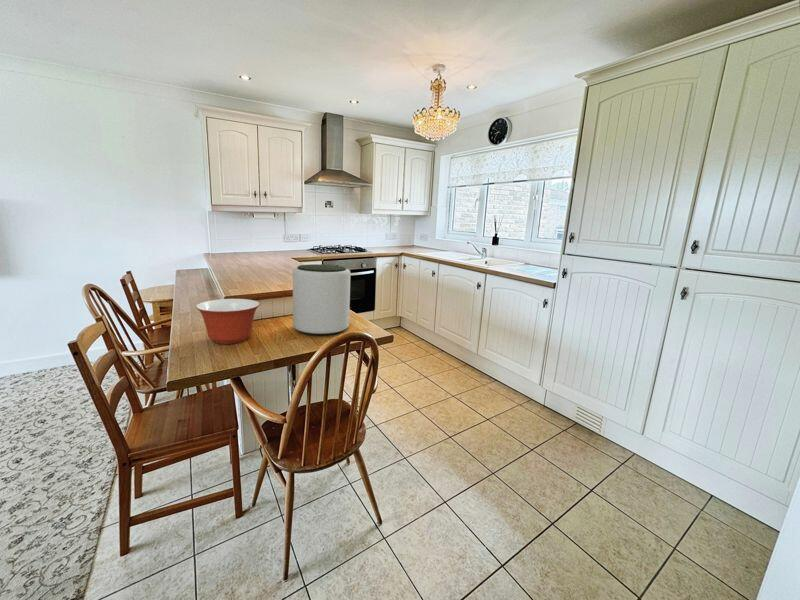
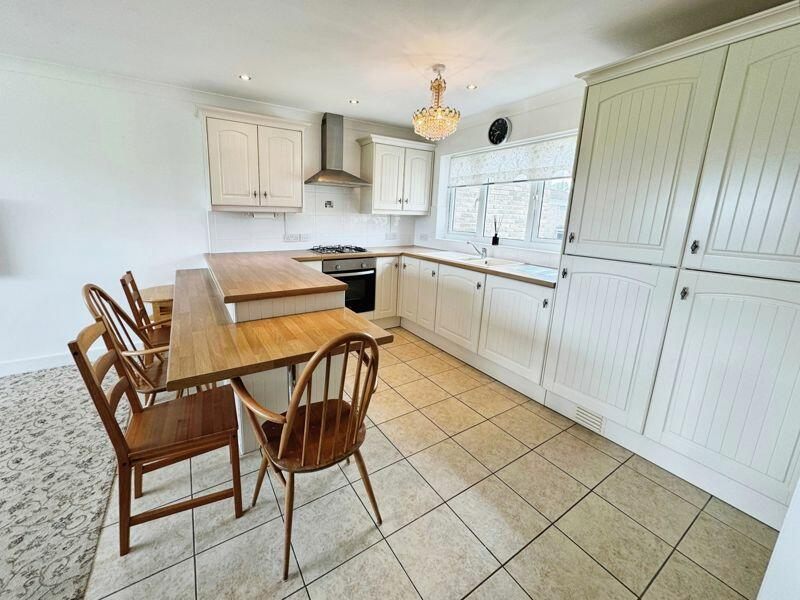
- mixing bowl (229, 322)
- plant pot (321, 298)
